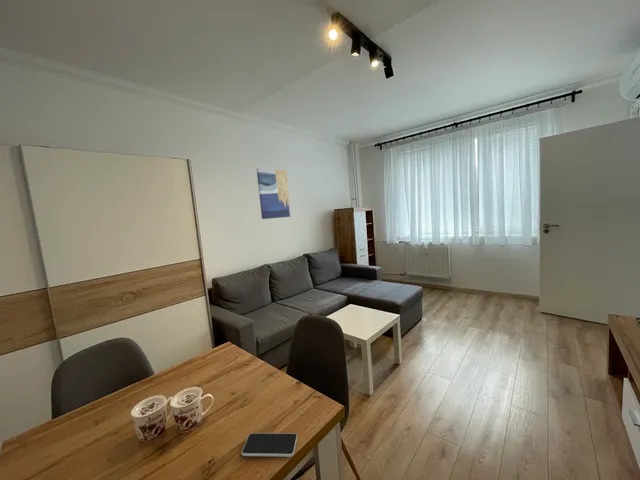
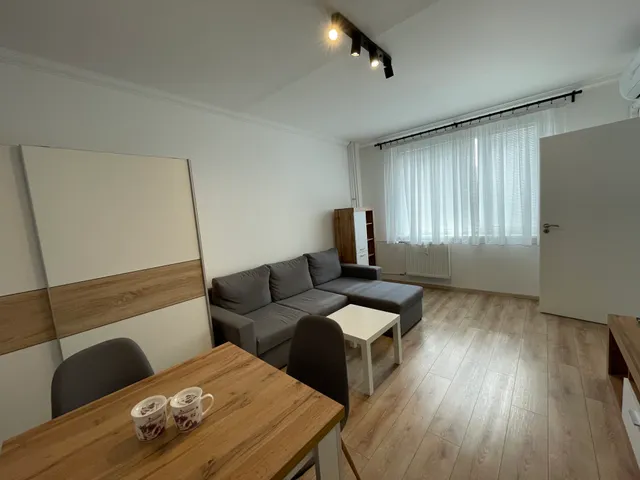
- smartphone (270, 444)
- wall art (274, 193)
